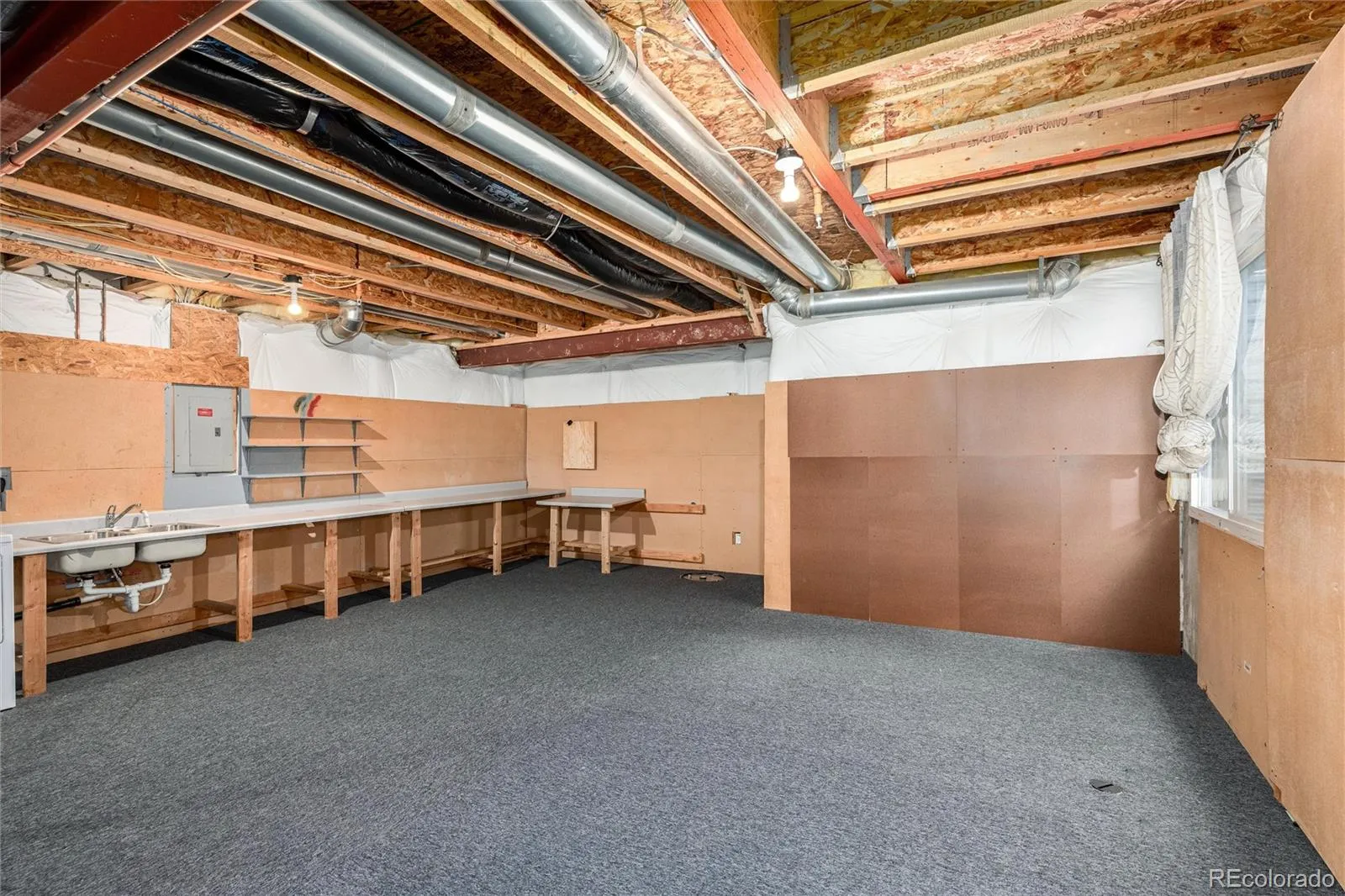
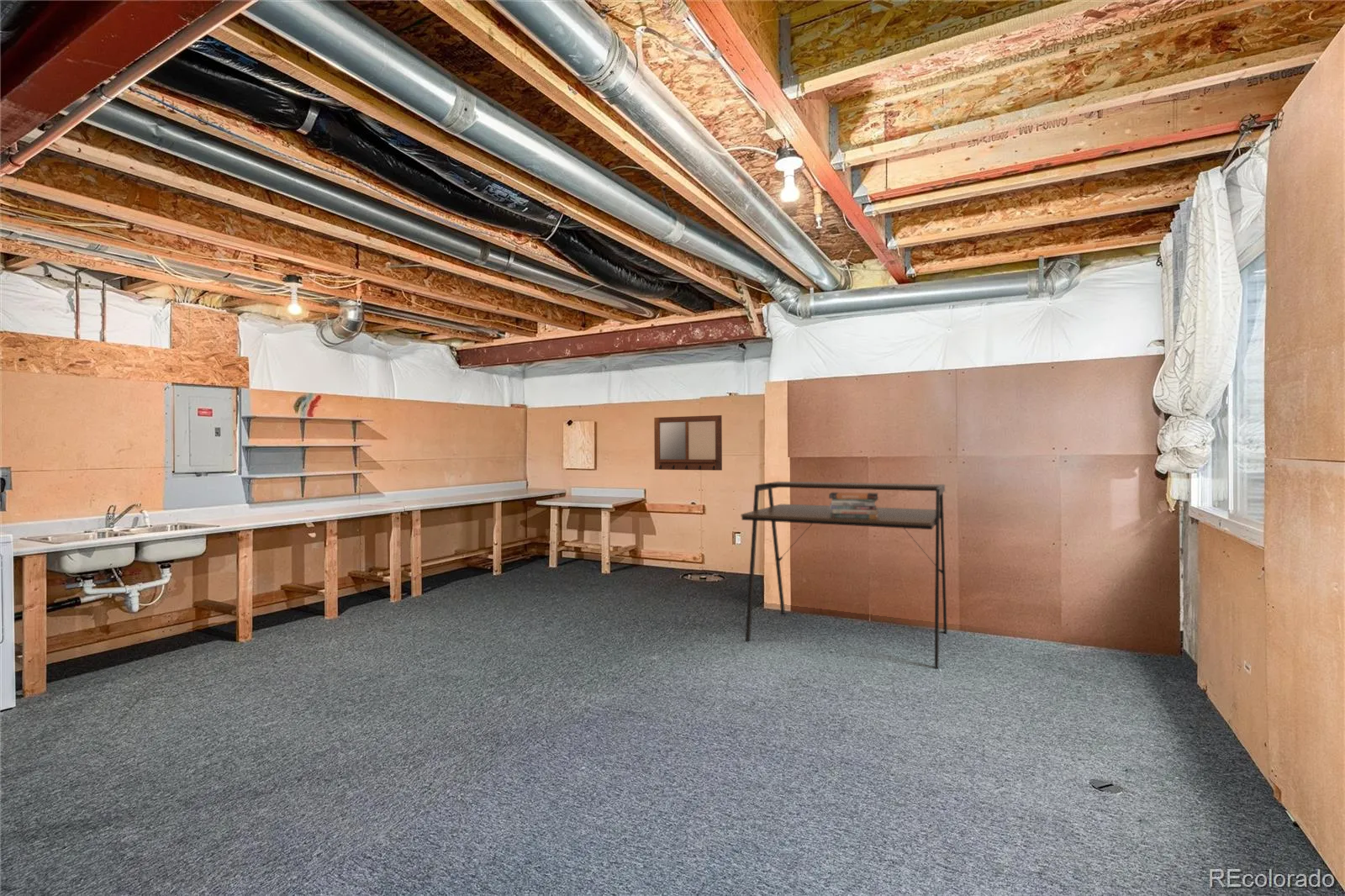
+ writing board (685, 443)
+ desk (846, 524)
+ book stack (853, 504)
